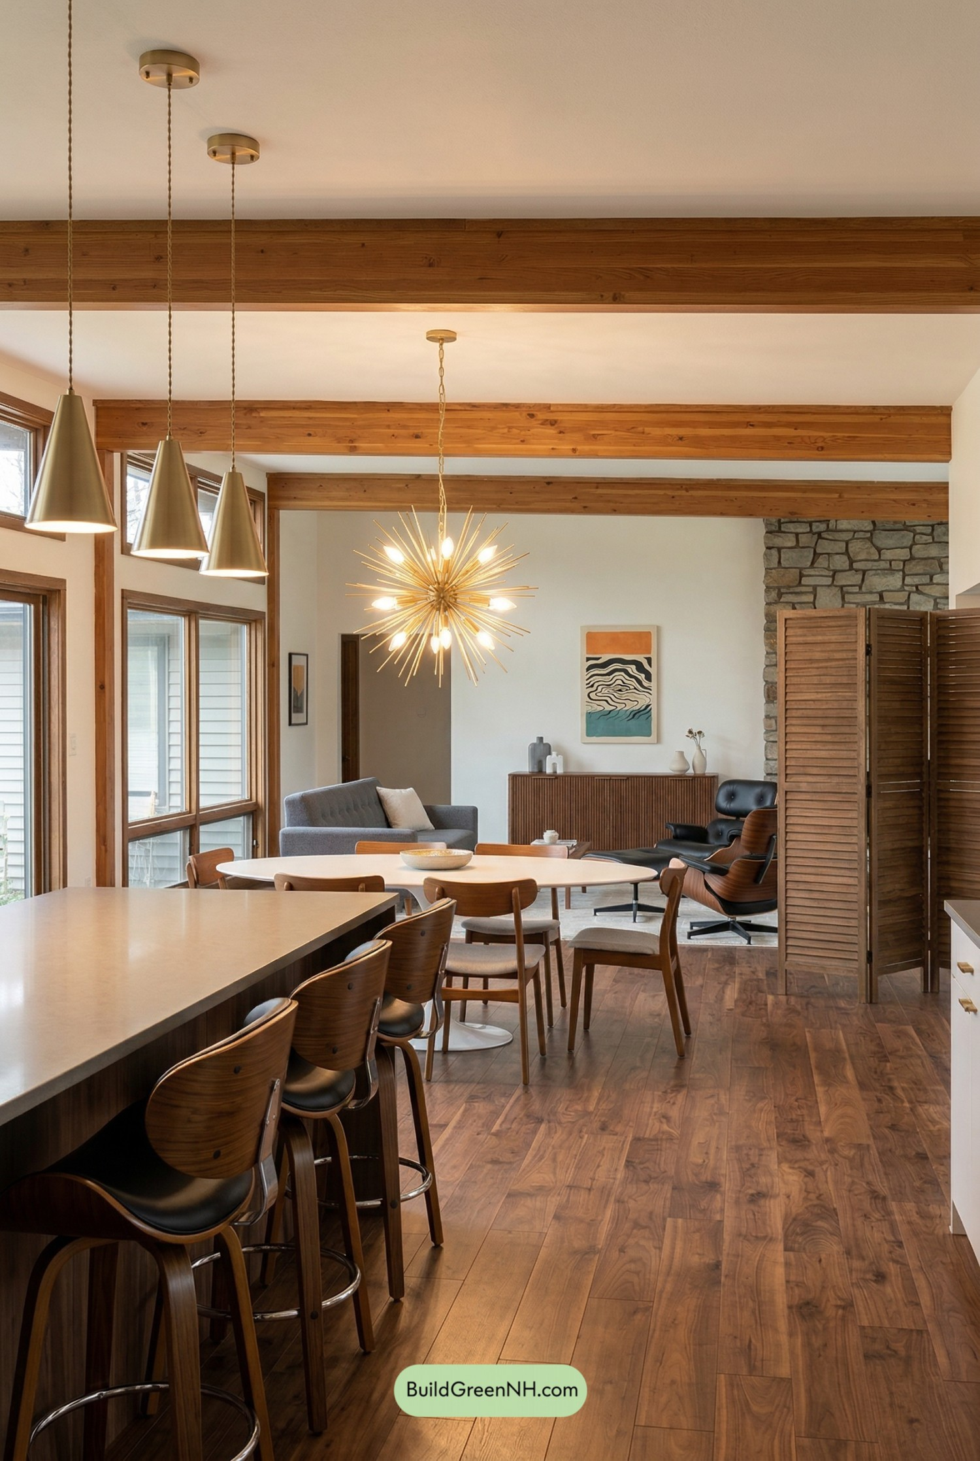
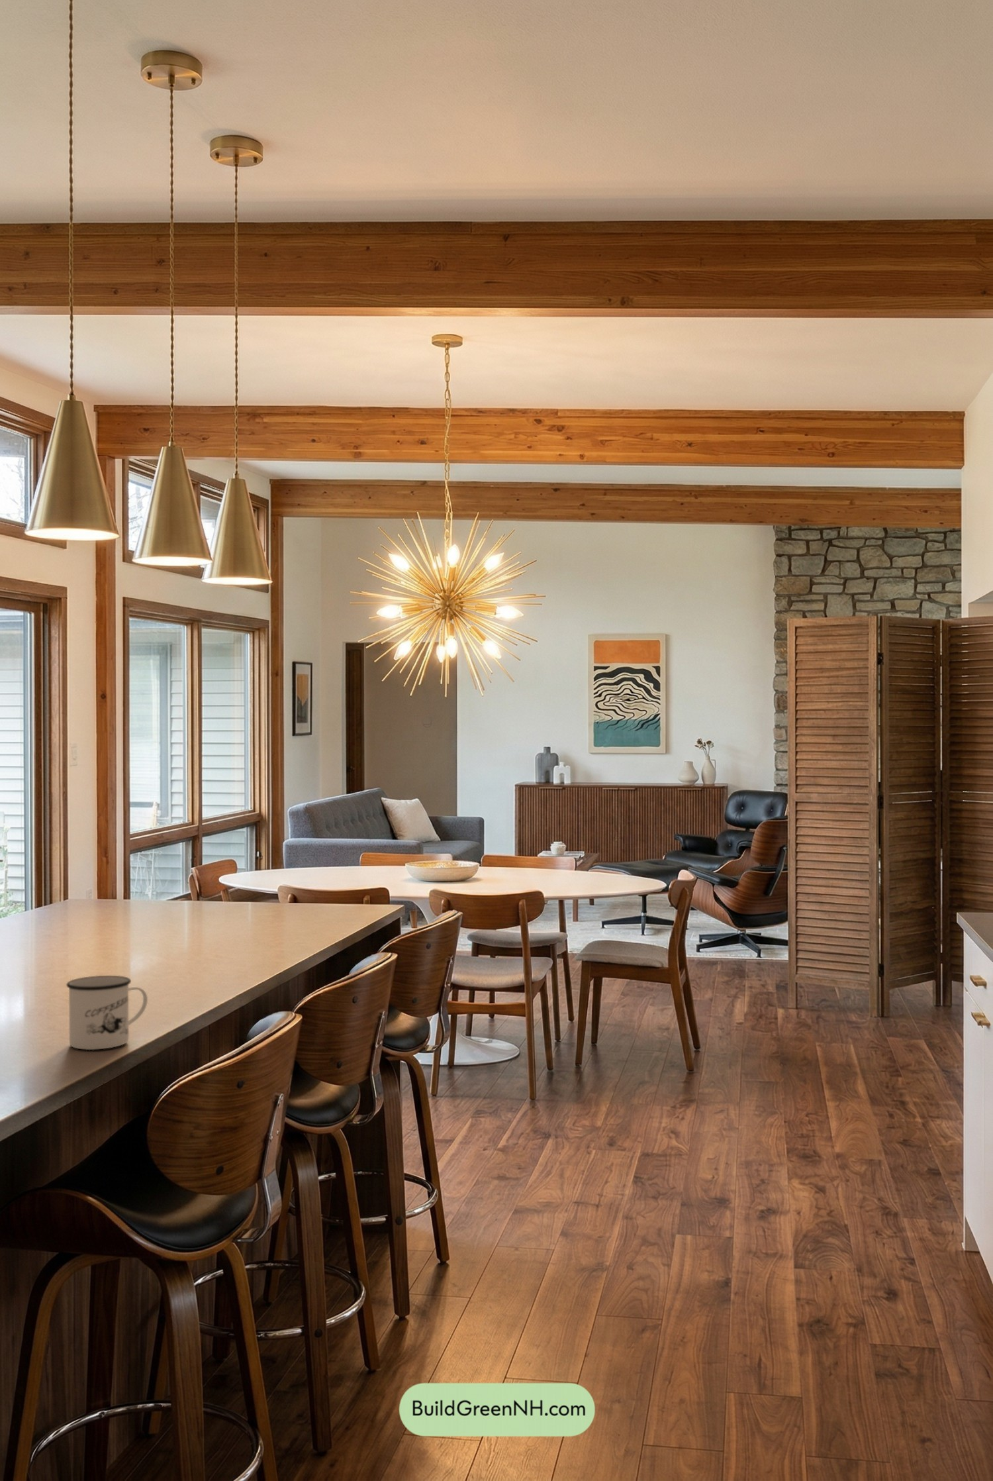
+ mug (109, 1010)
